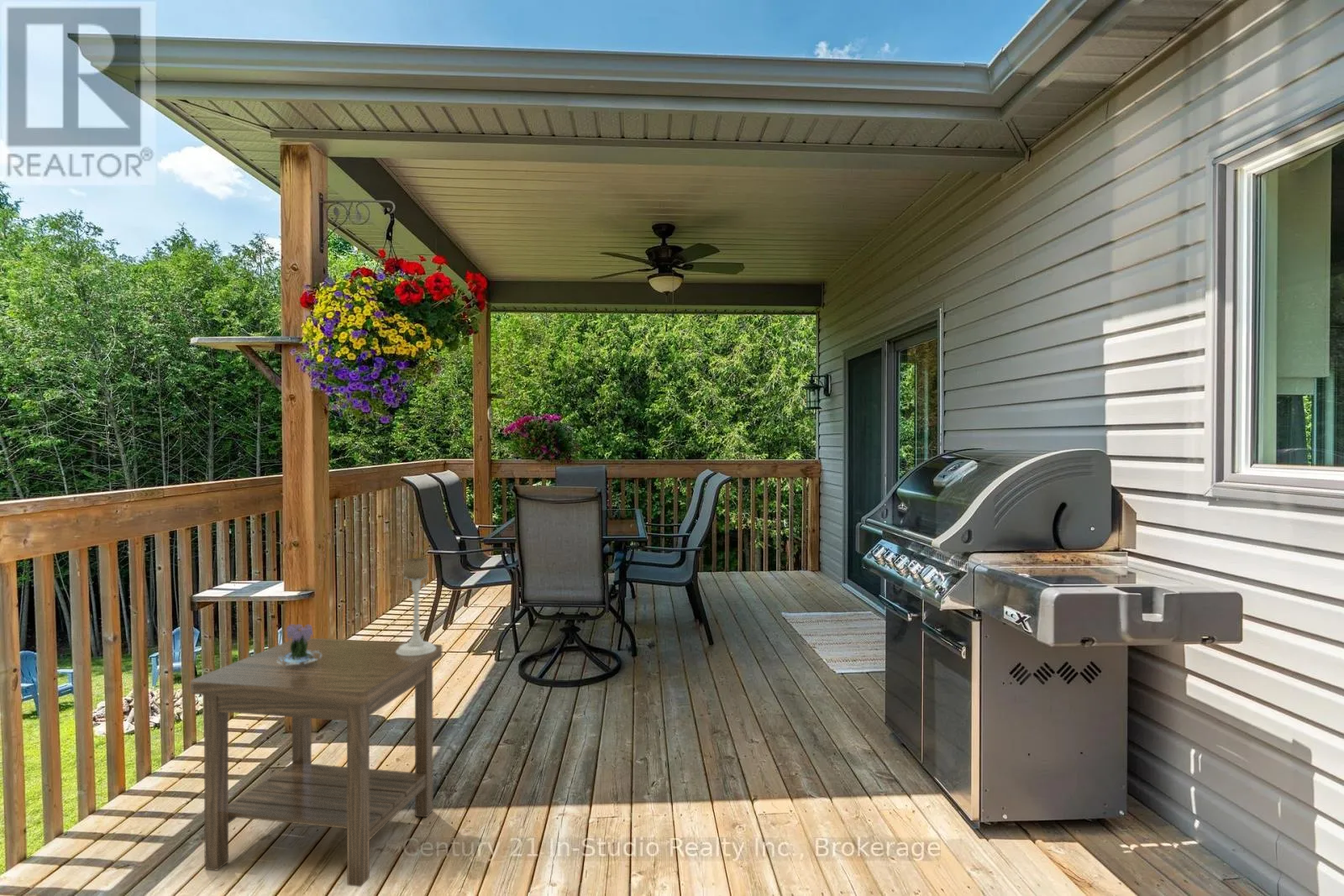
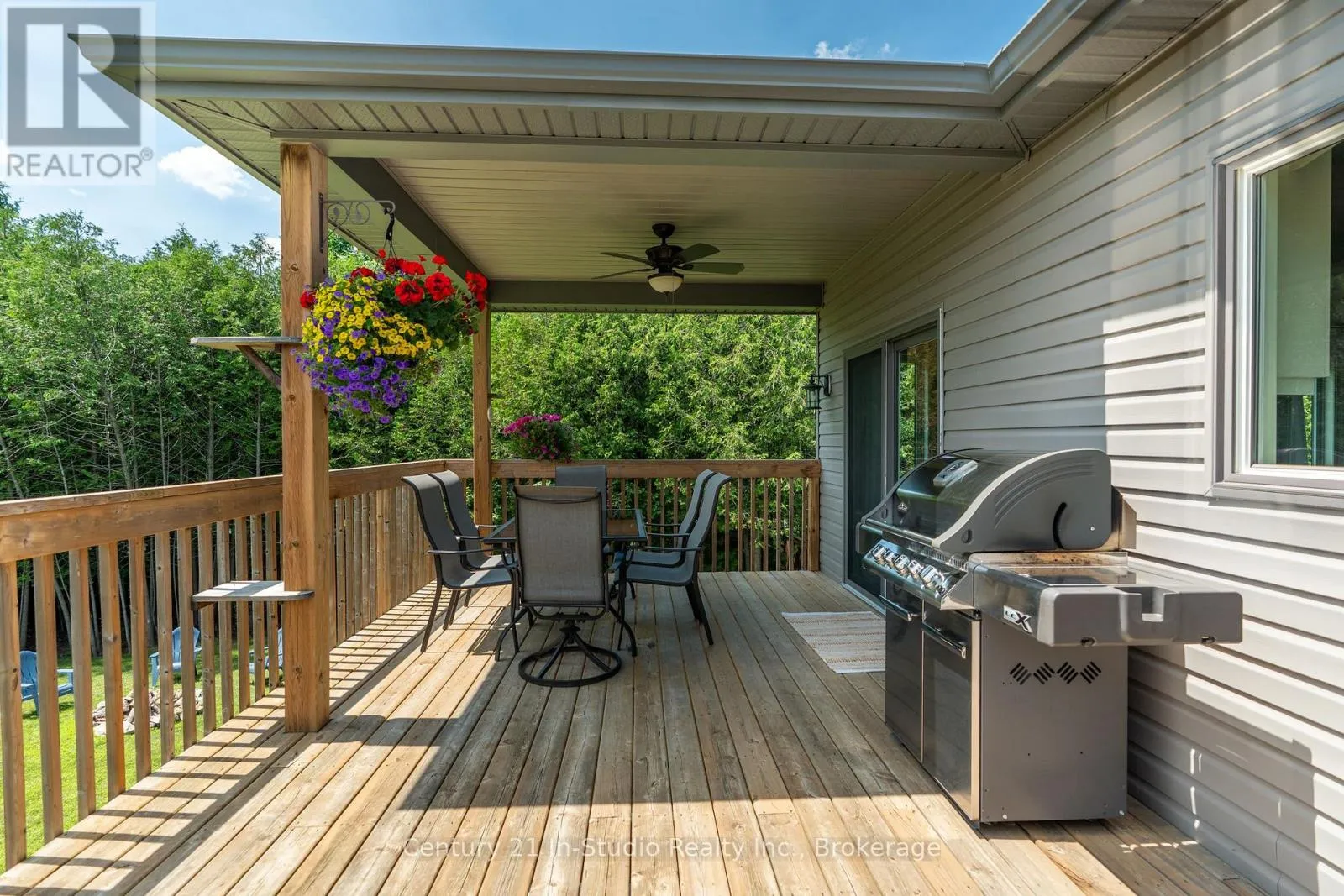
- candle holder (416, 604)
- side table (327, 765)
- flowering plant (298, 643)
